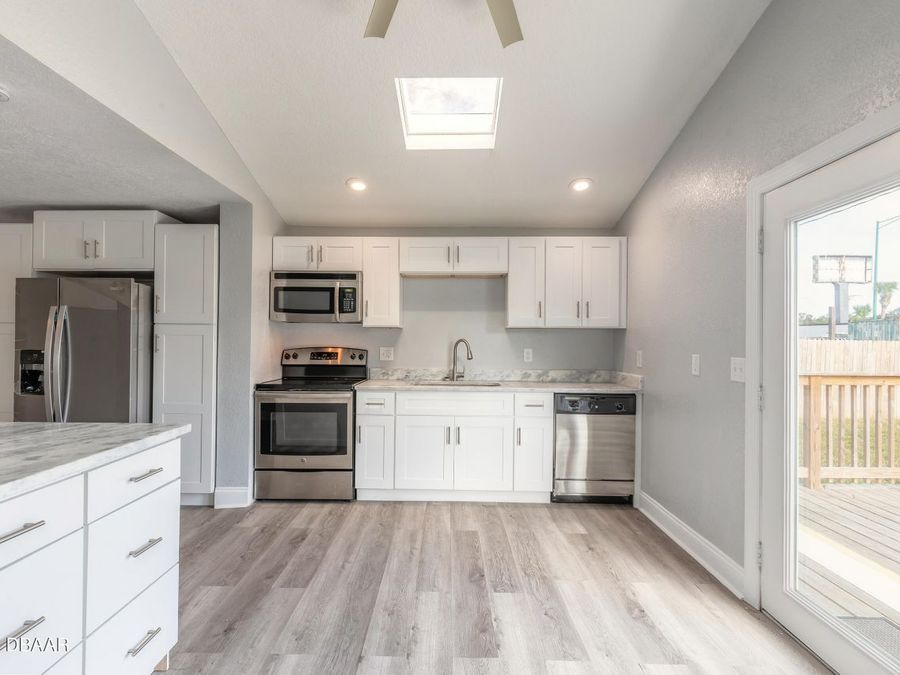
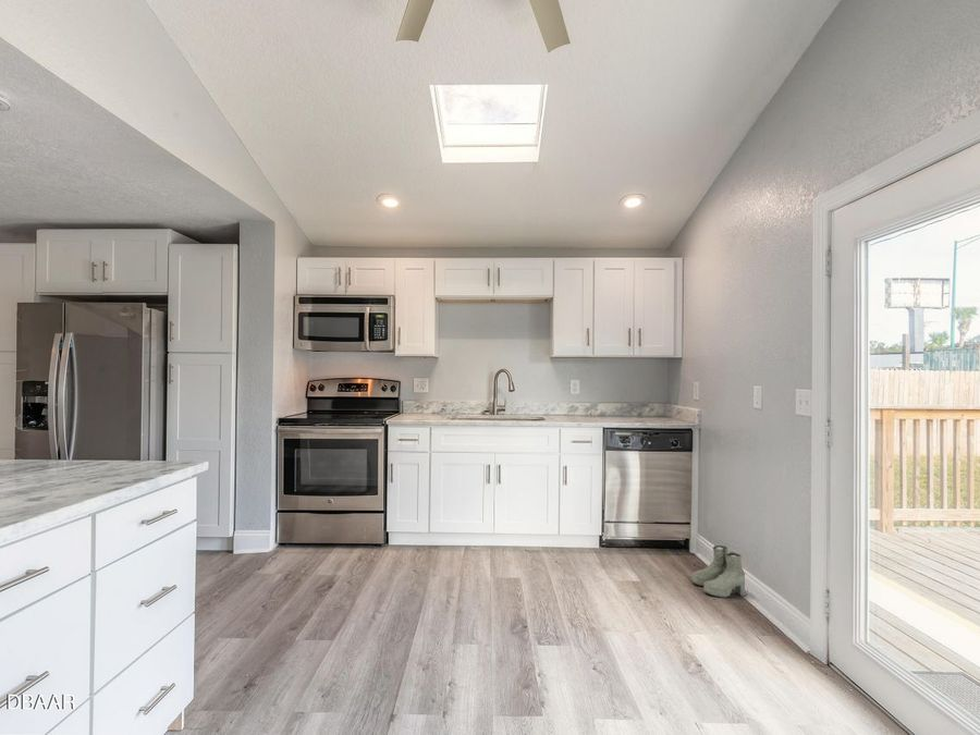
+ boots (719, 569)
